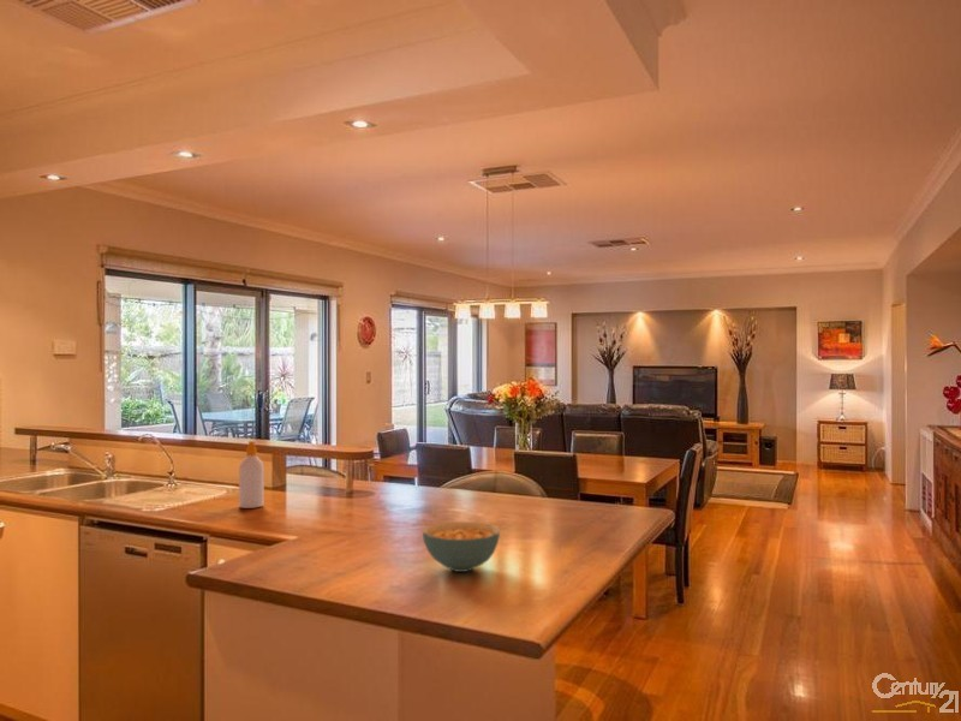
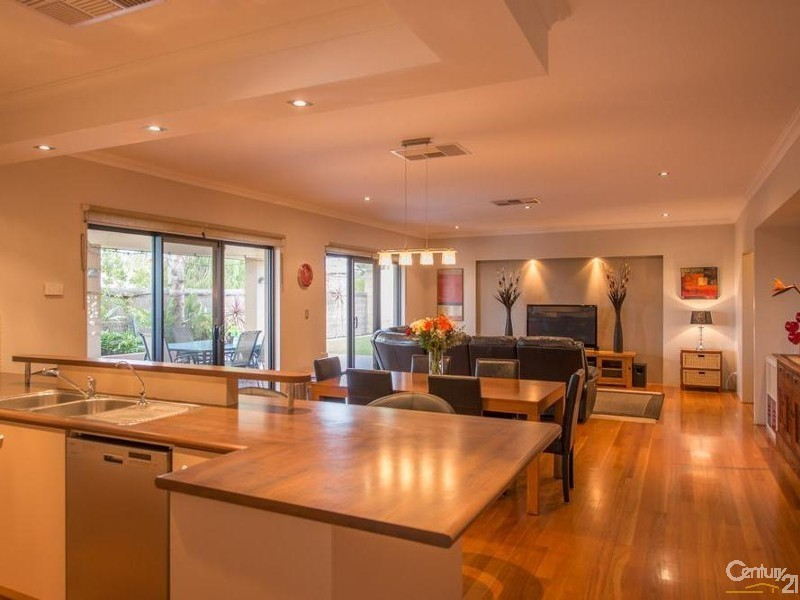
- soap bottle (251, 472)
- cereal bowl (461, 549)
